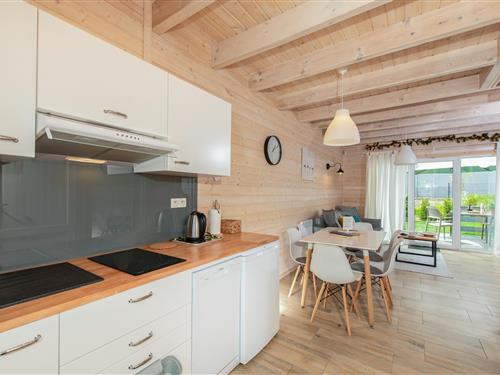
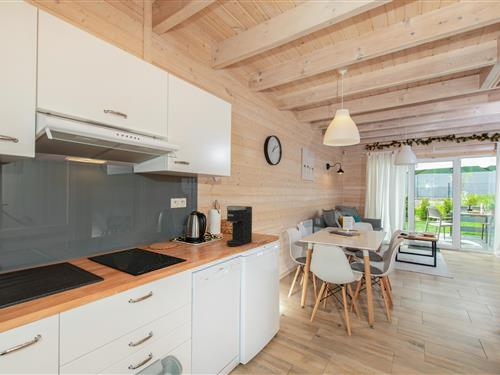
+ coffee maker (239, 224)
